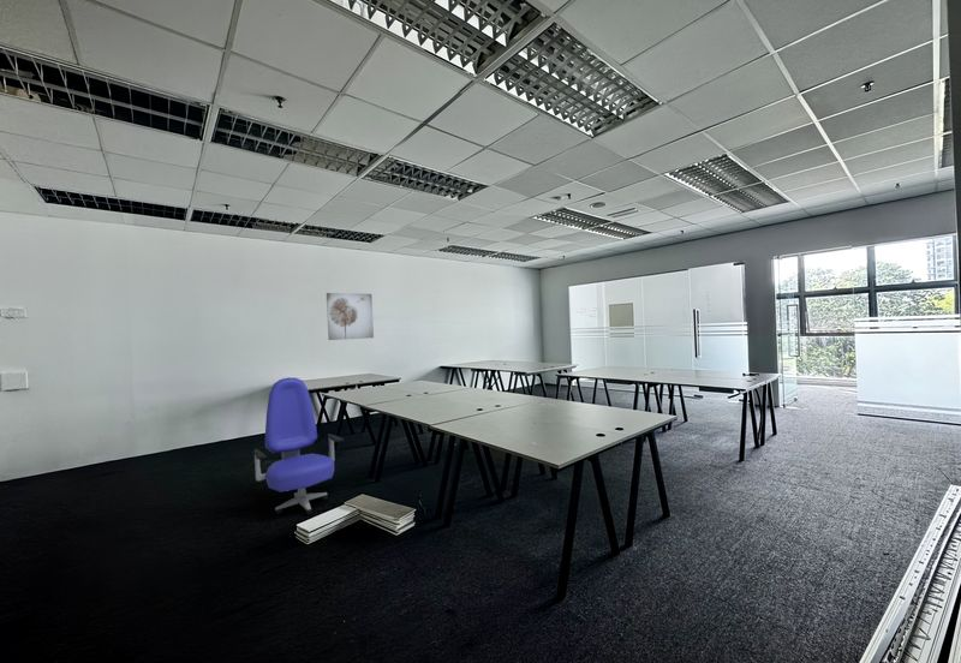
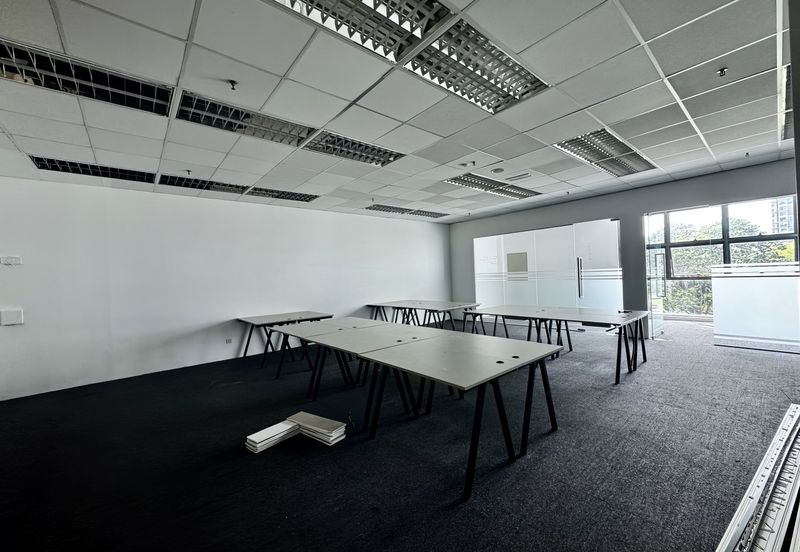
- wall art (351, 316)
- office chair (297, 442)
